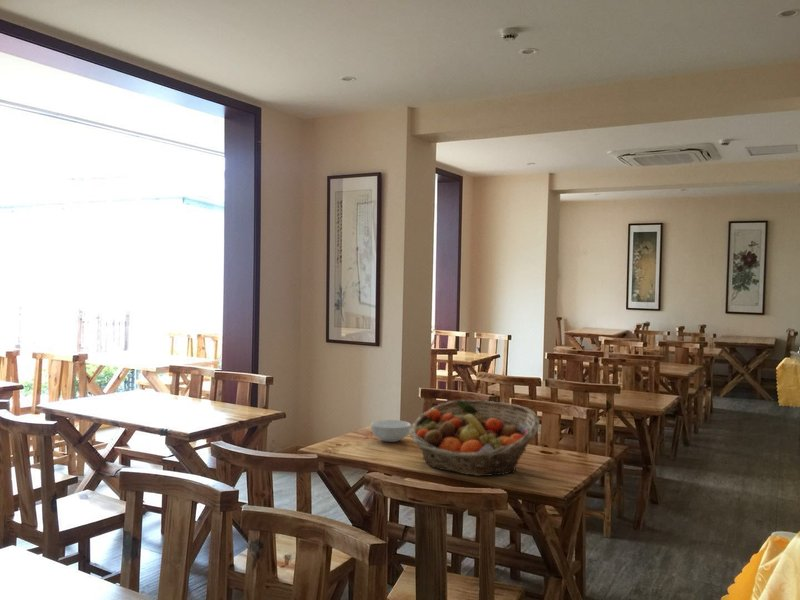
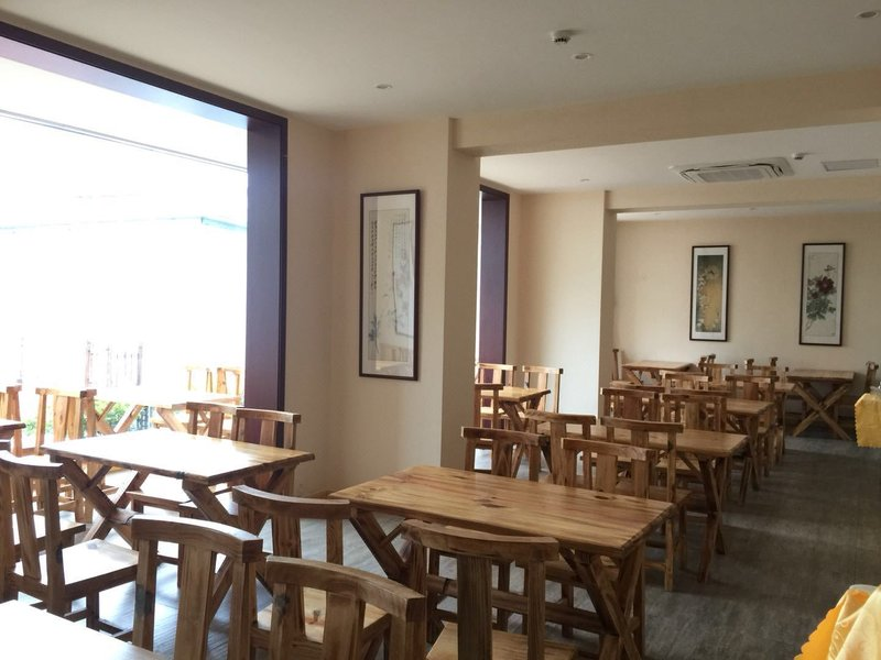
- fruit basket (473, 435)
- cereal bowl (390, 431)
